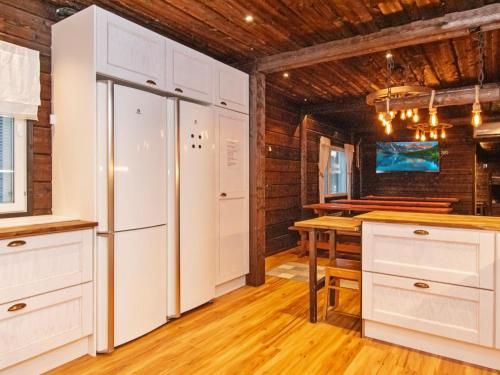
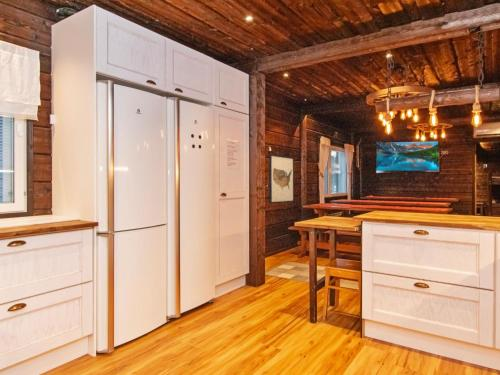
+ wall art (282, 179)
